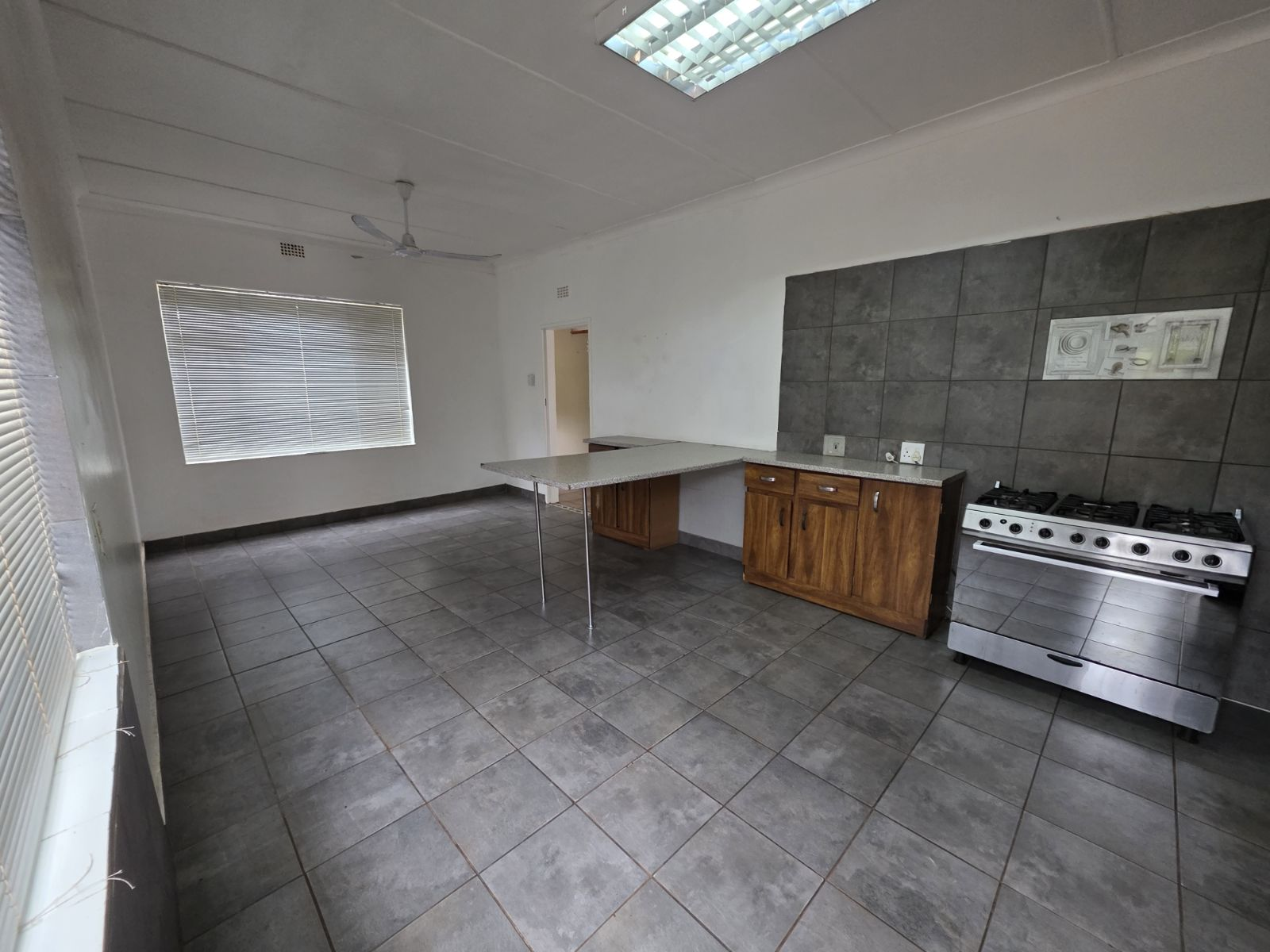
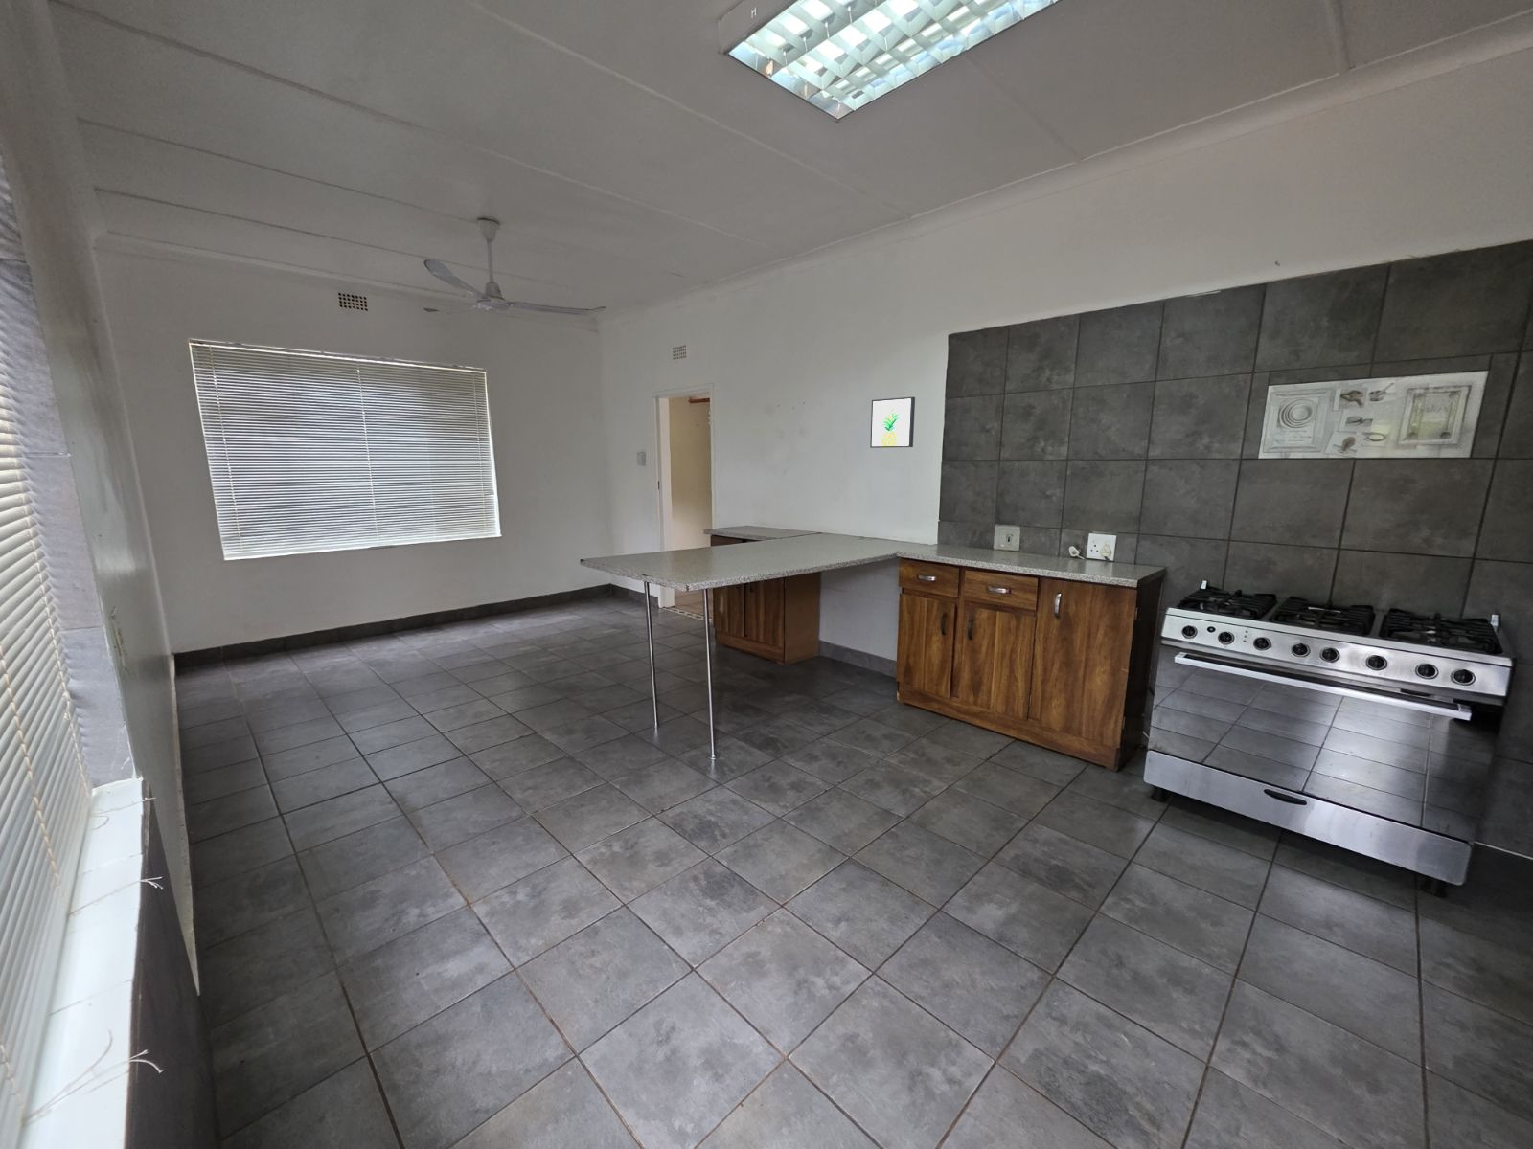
+ wall art (892, 424)
